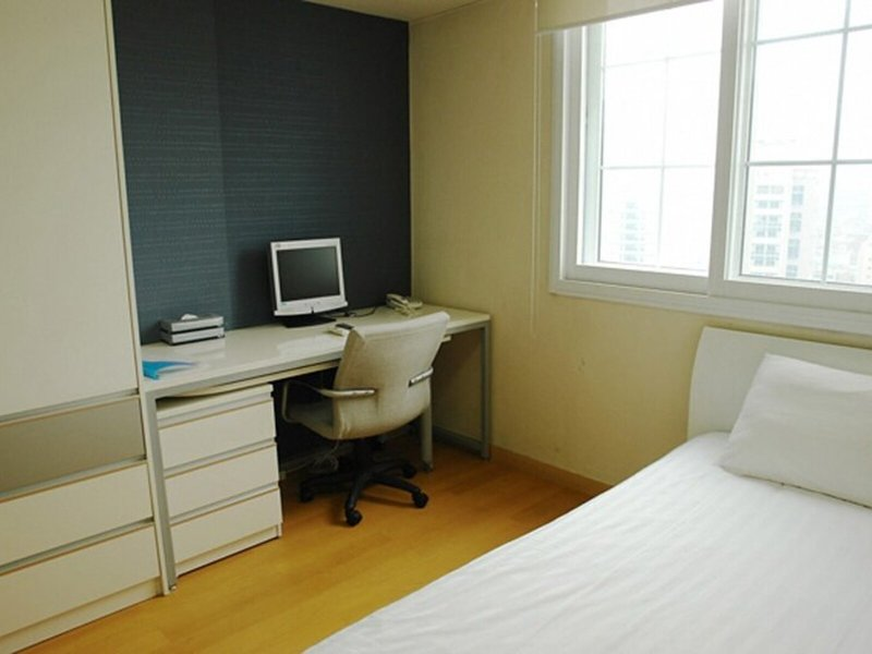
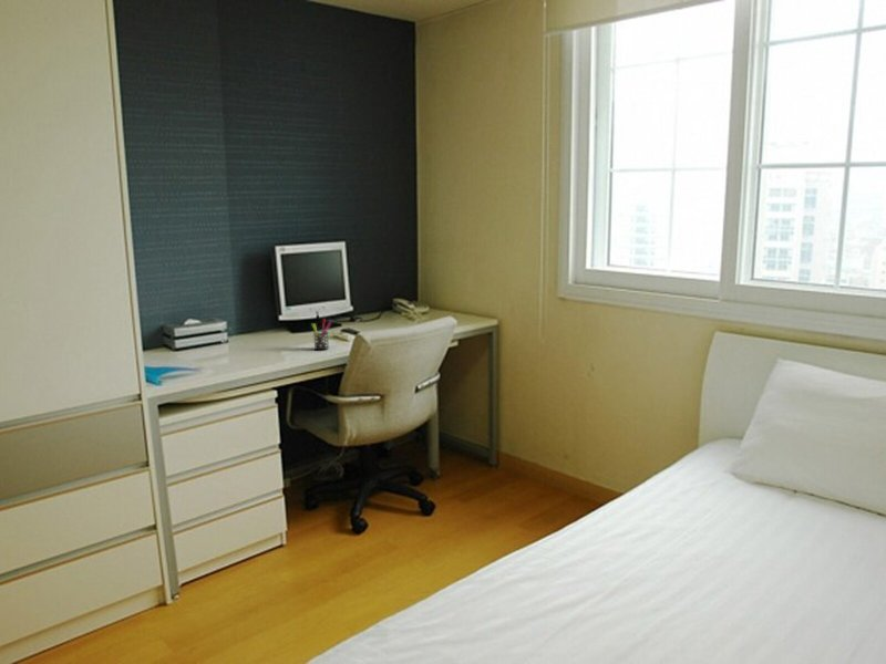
+ pen holder (319, 333)
